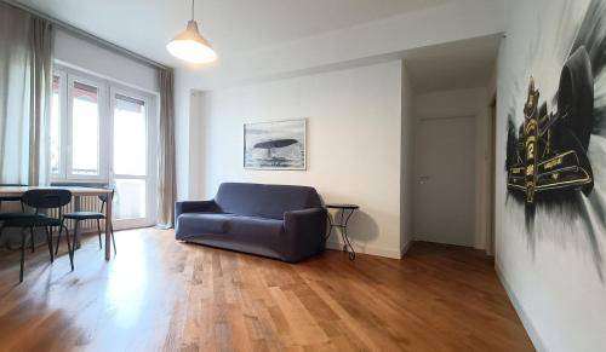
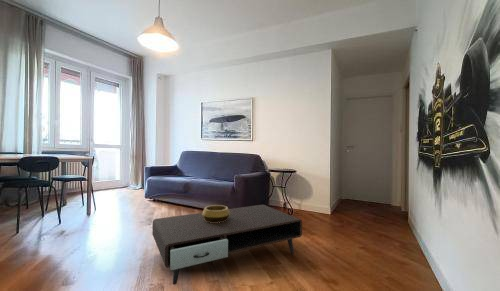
+ coffee table (230, 238)
+ decorative bowl (216, 213)
